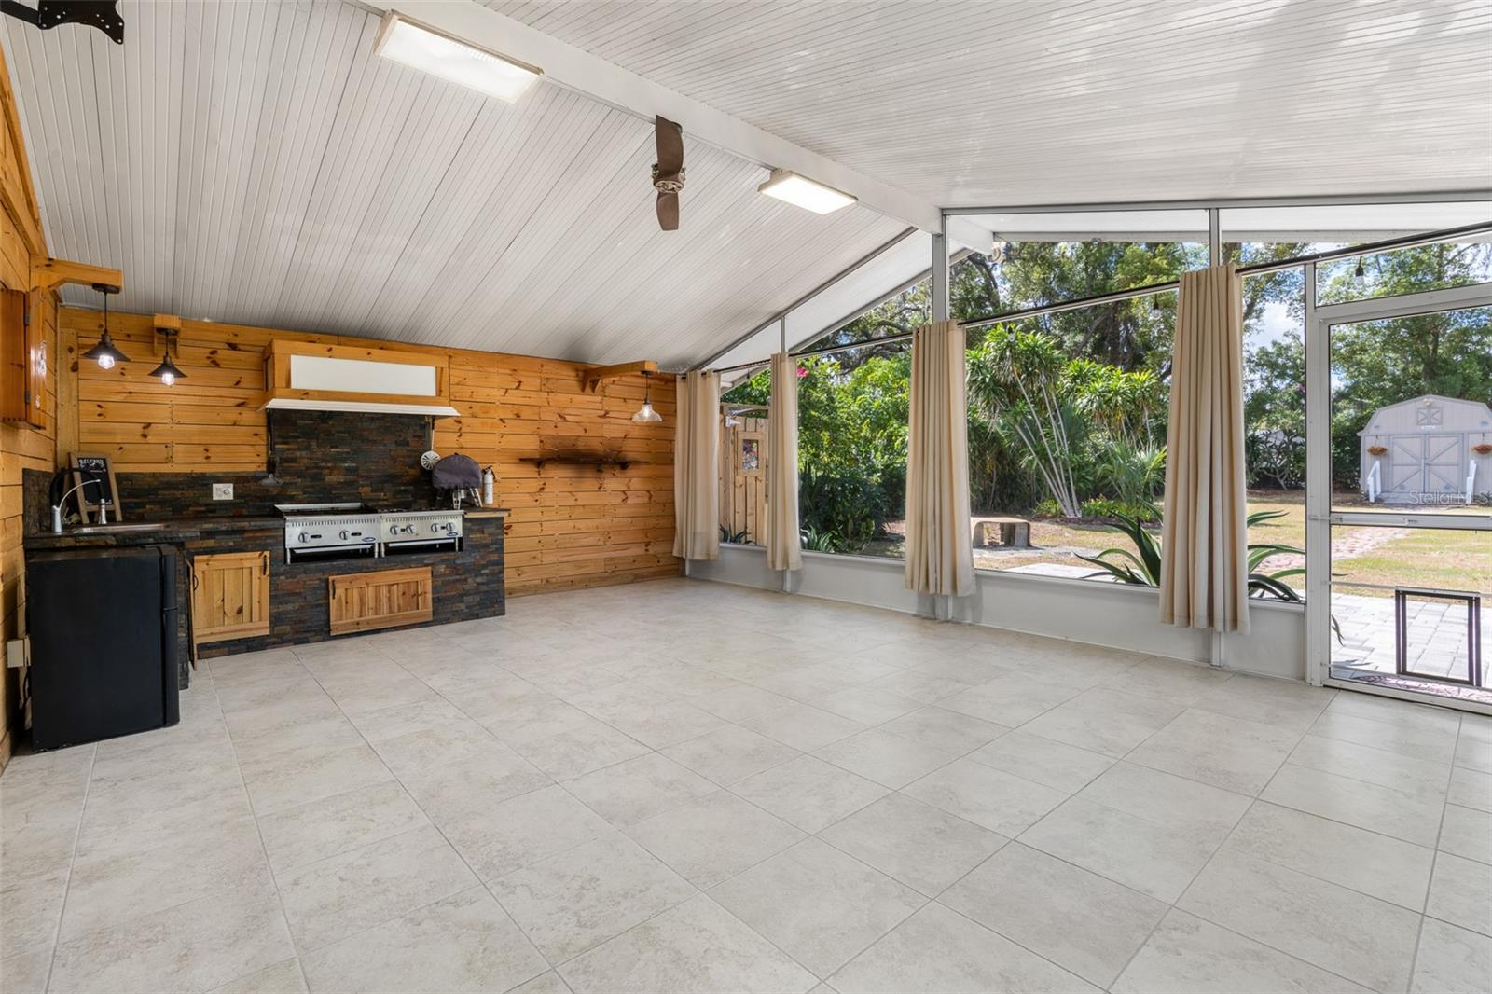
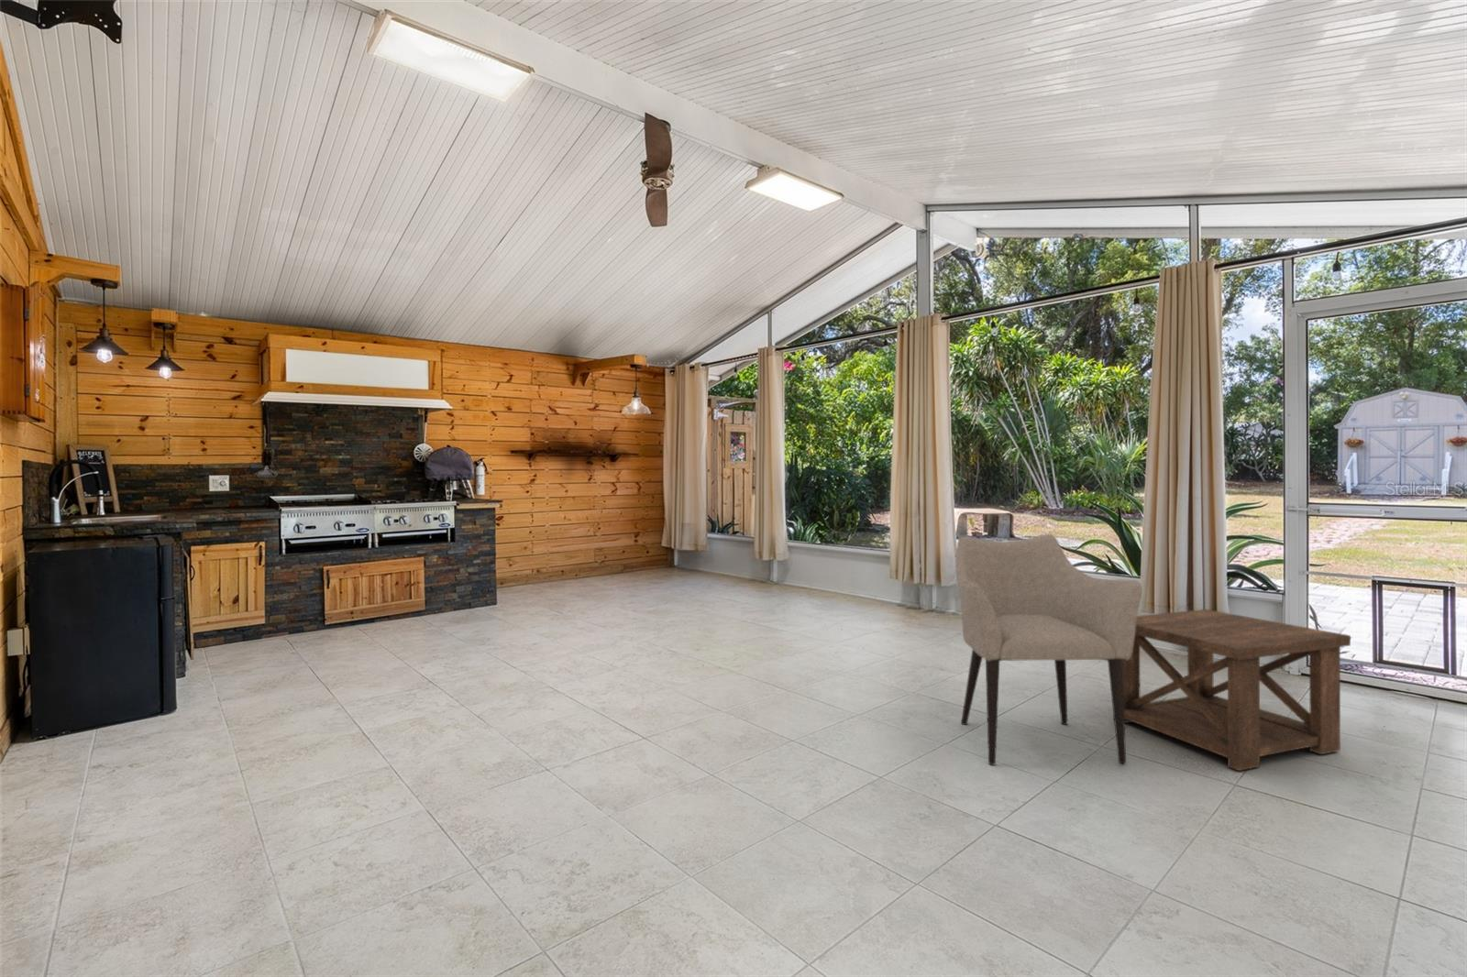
+ side table (1222, 683)
+ armchair (1027, 639)
